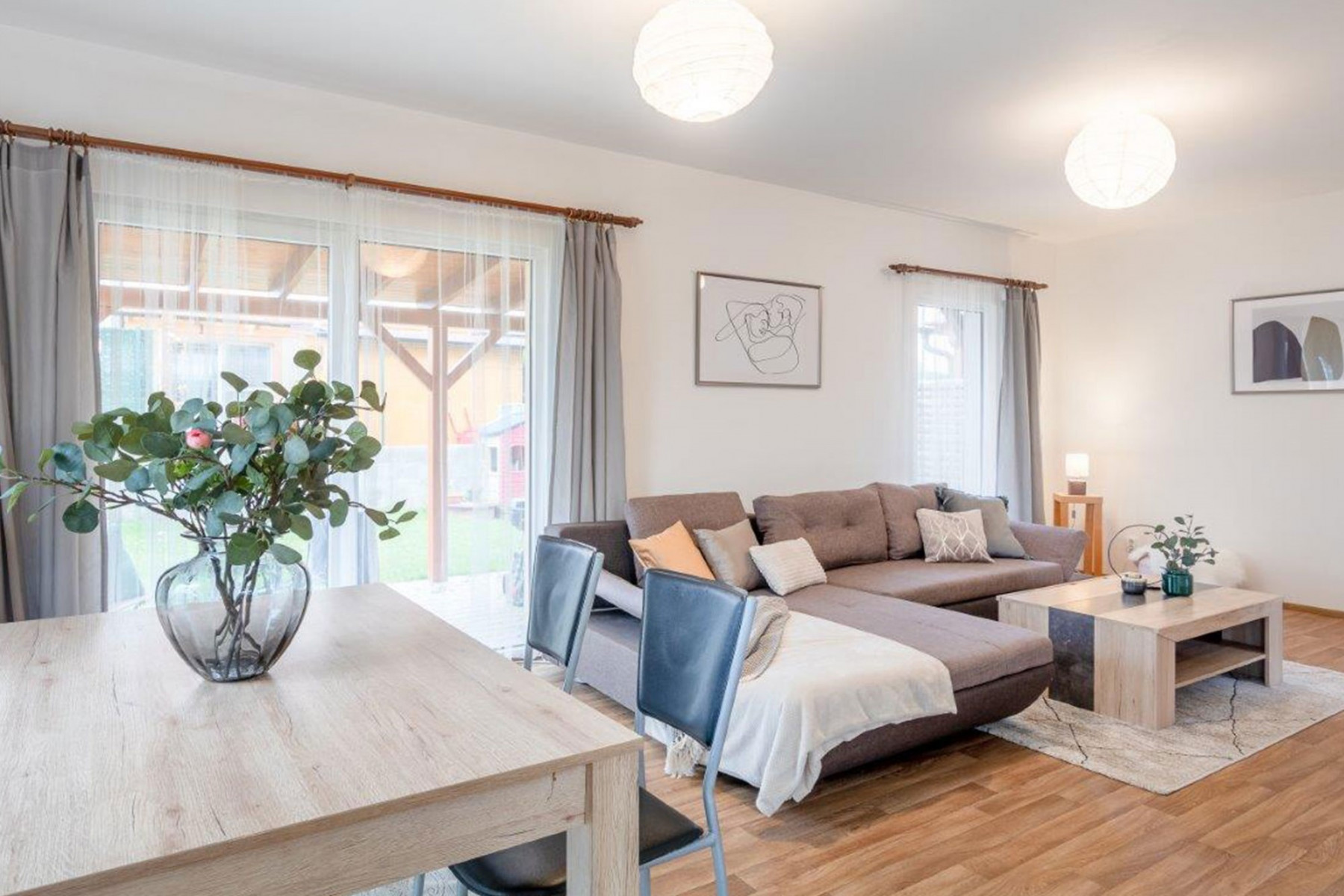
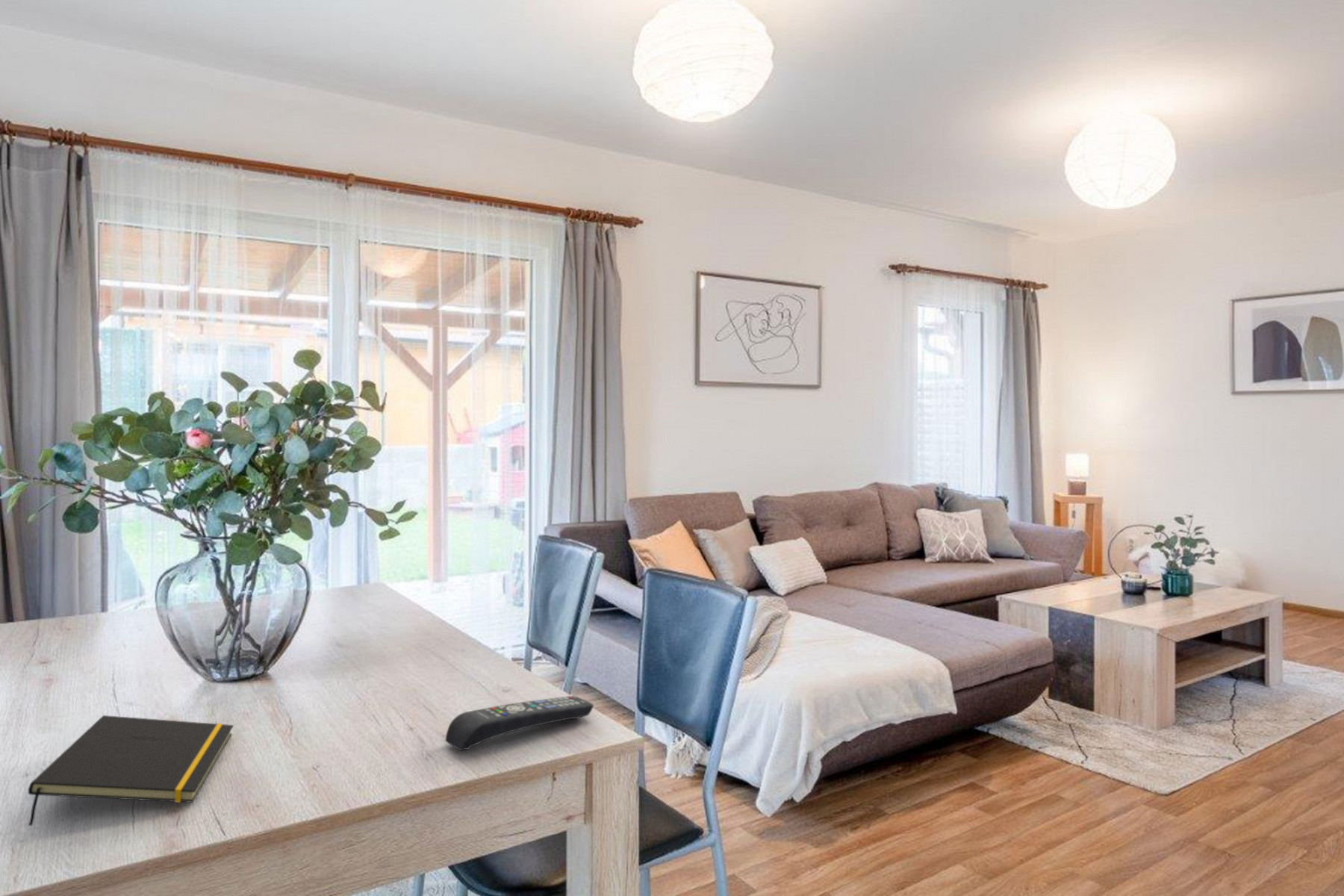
+ notepad (144, 755)
+ remote control (522, 717)
